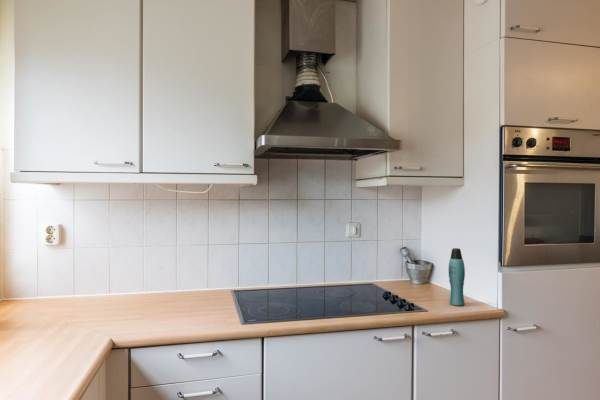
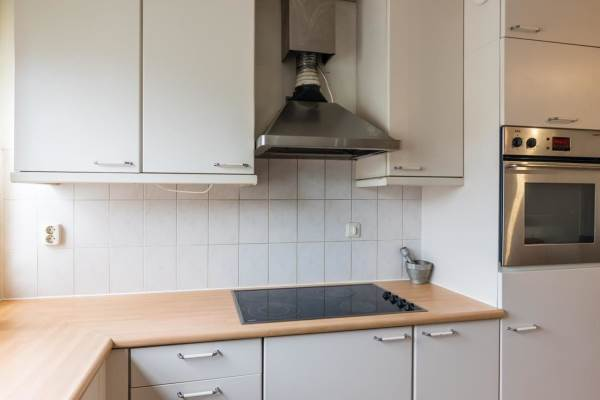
- bottle (456, 276)
